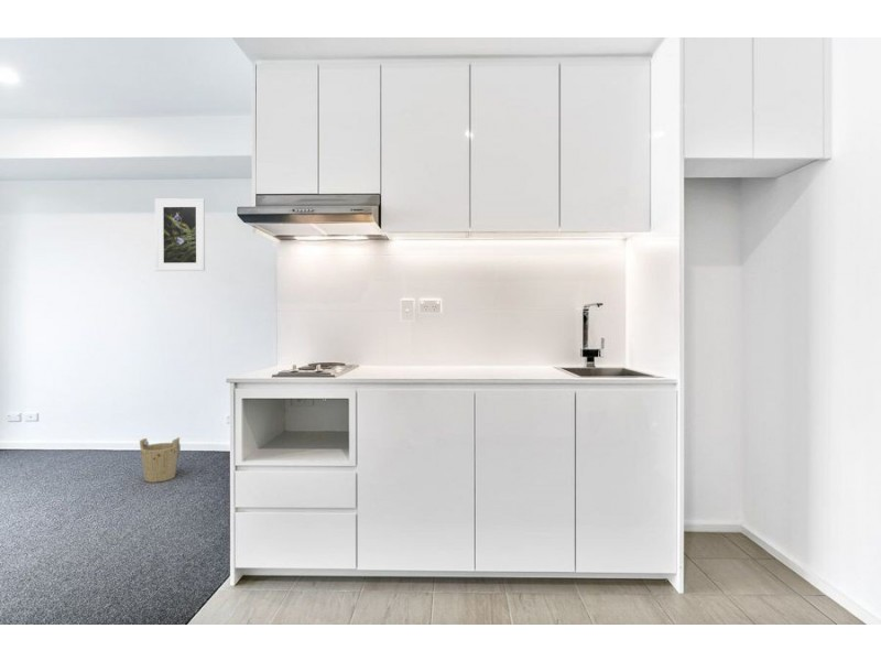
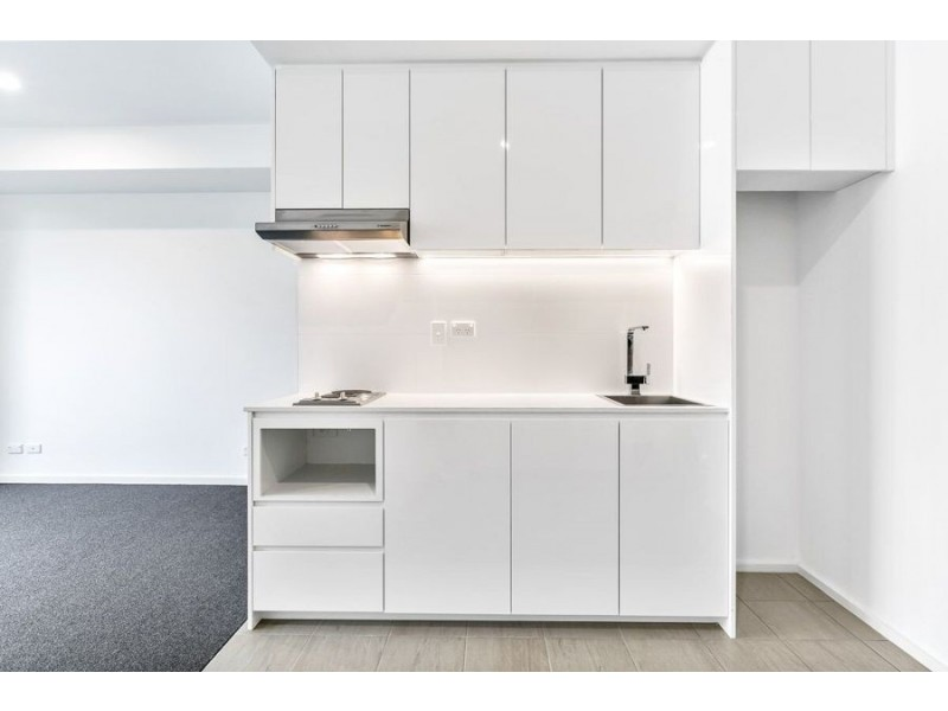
- bucket (160, 458)
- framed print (180, 235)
